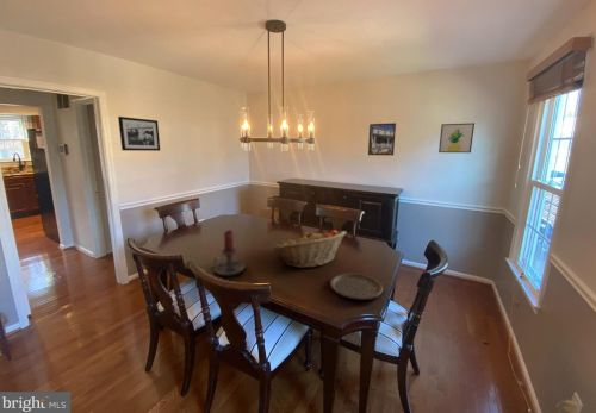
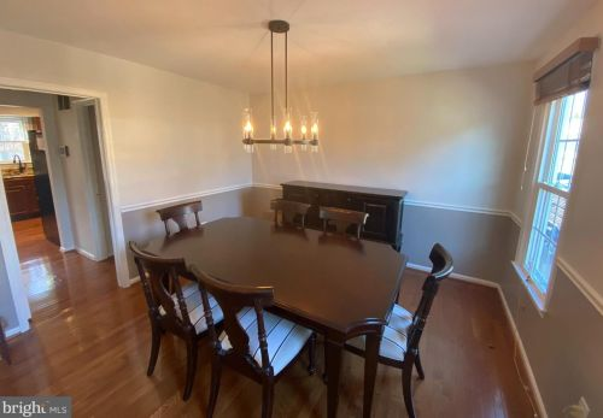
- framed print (381, 139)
- wall art (455, 138)
- plate (355, 286)
- picture frame (141, 134)
- candle holder (225, 250)
- fruit basket (310, 244)
